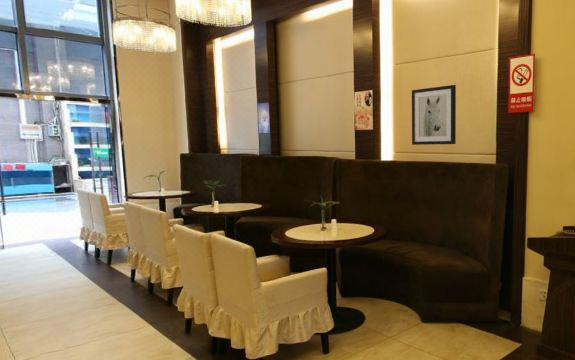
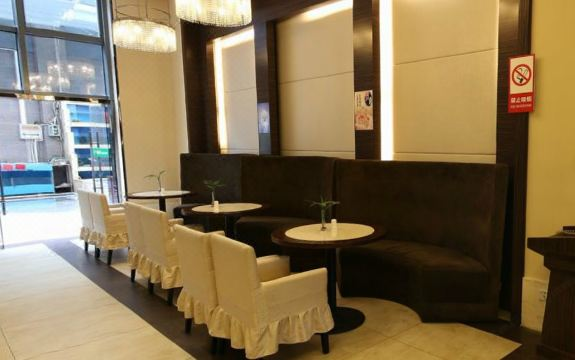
- wall art (432, 116)
